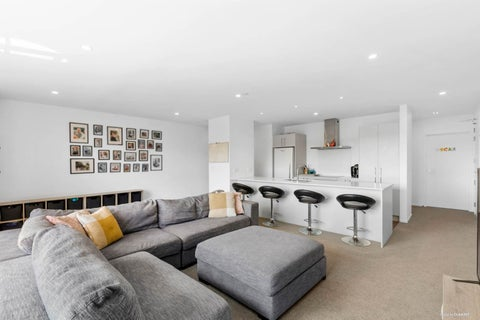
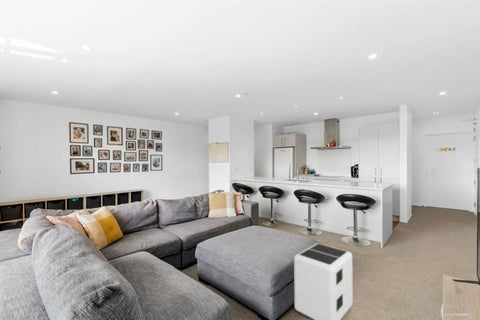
+ air purifier (323, 281)
